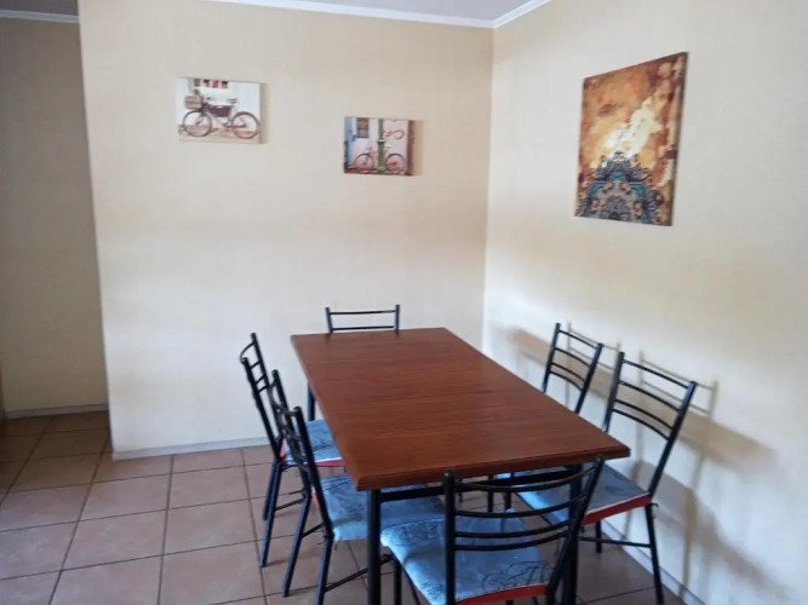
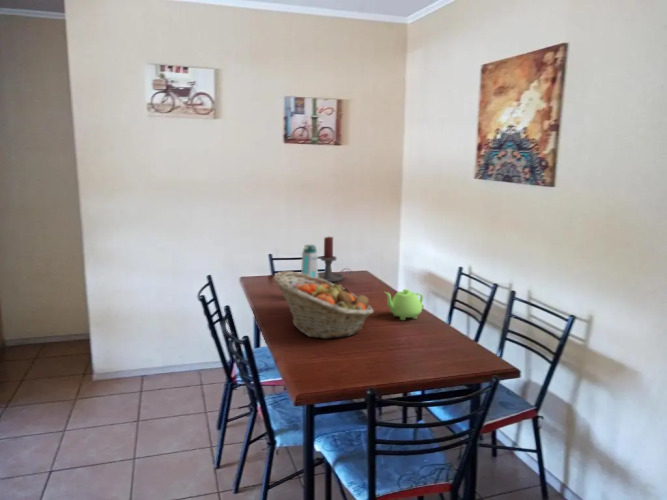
+ water bottle (309, 272)
+ fruit basket (322, 300)
+ teakettle (404, 303)
+ candle holder (332, 257)
